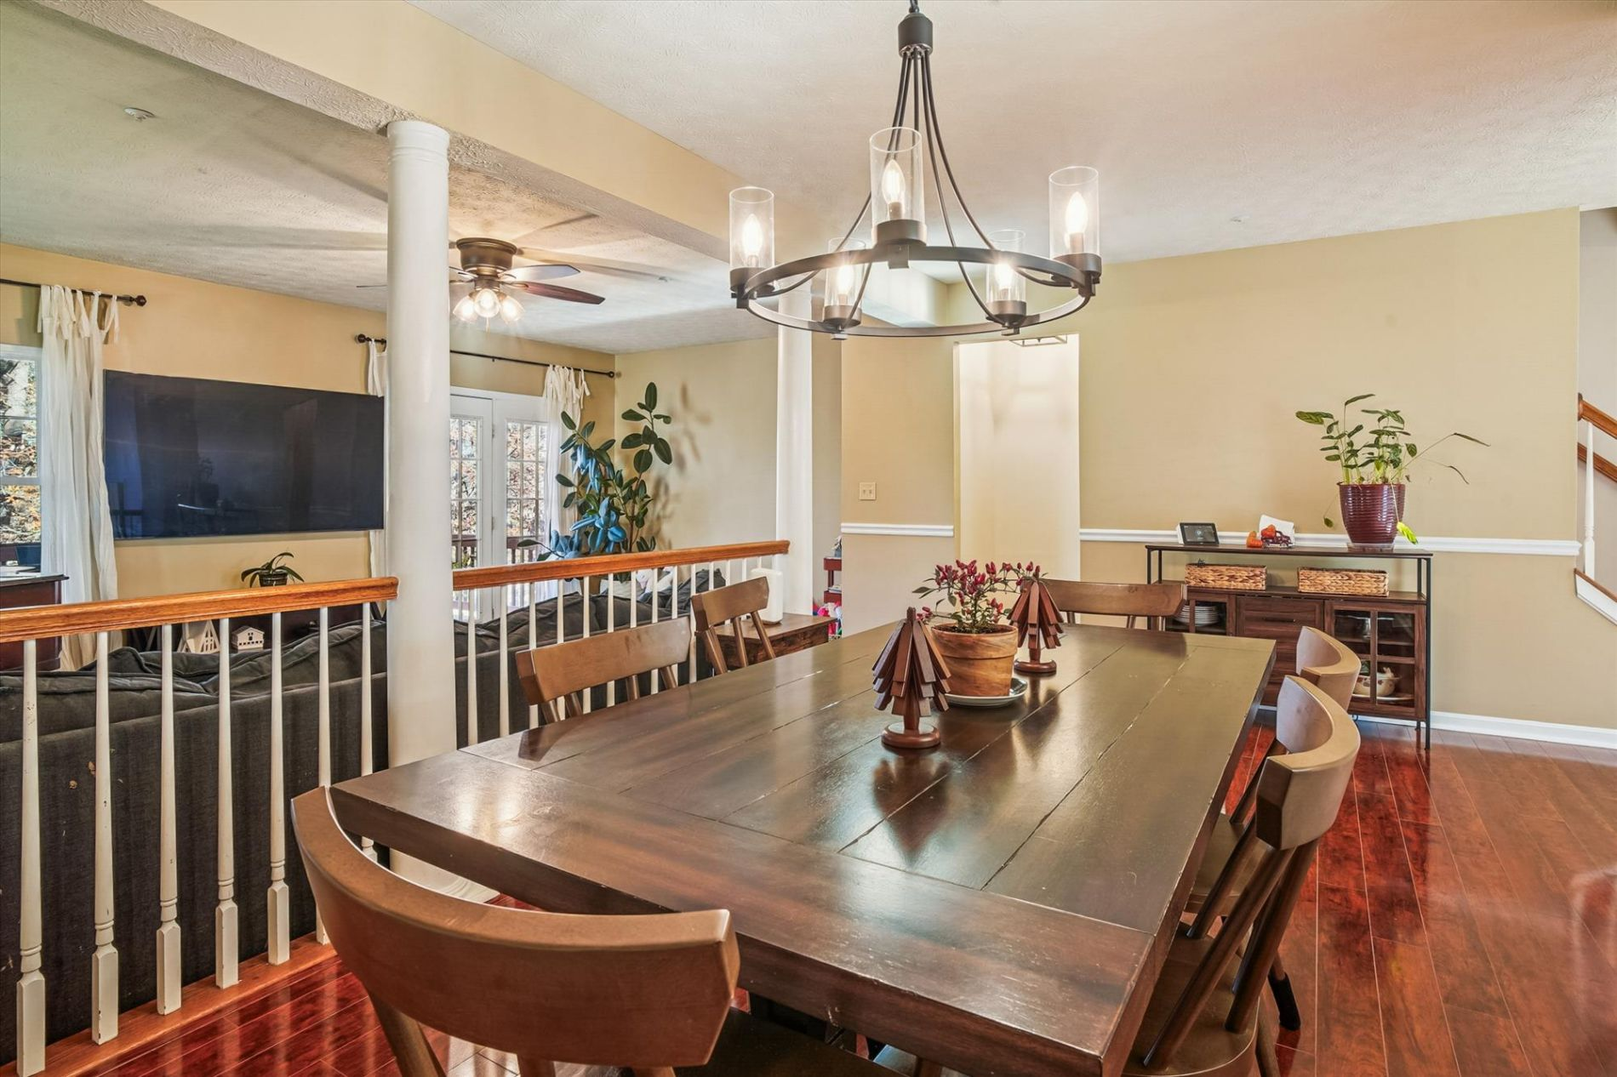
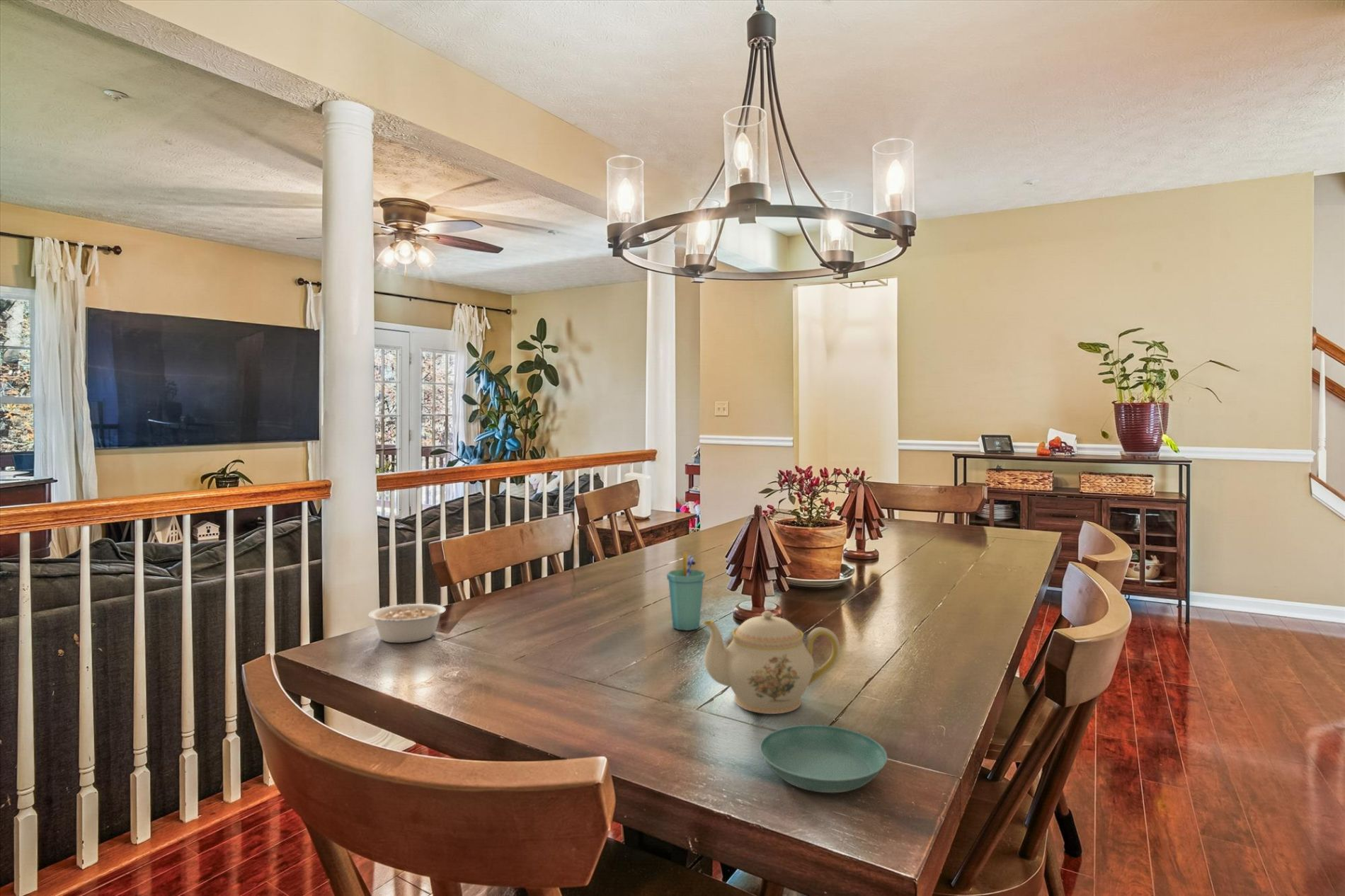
+ cup (687, 590)
+ legume (411, 621)
+ teapot (771, 656)
+ saucer (822, 760)
